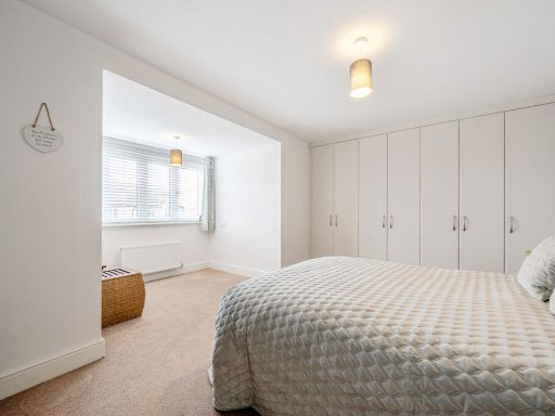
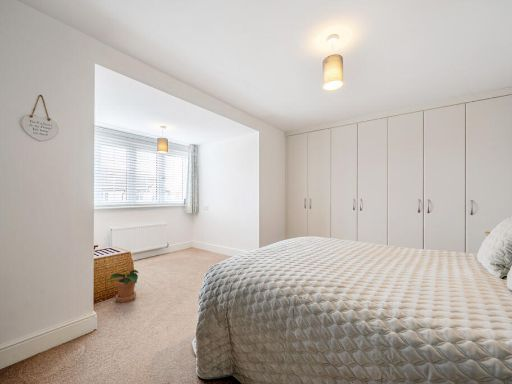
+ potted plant (125, 286)
